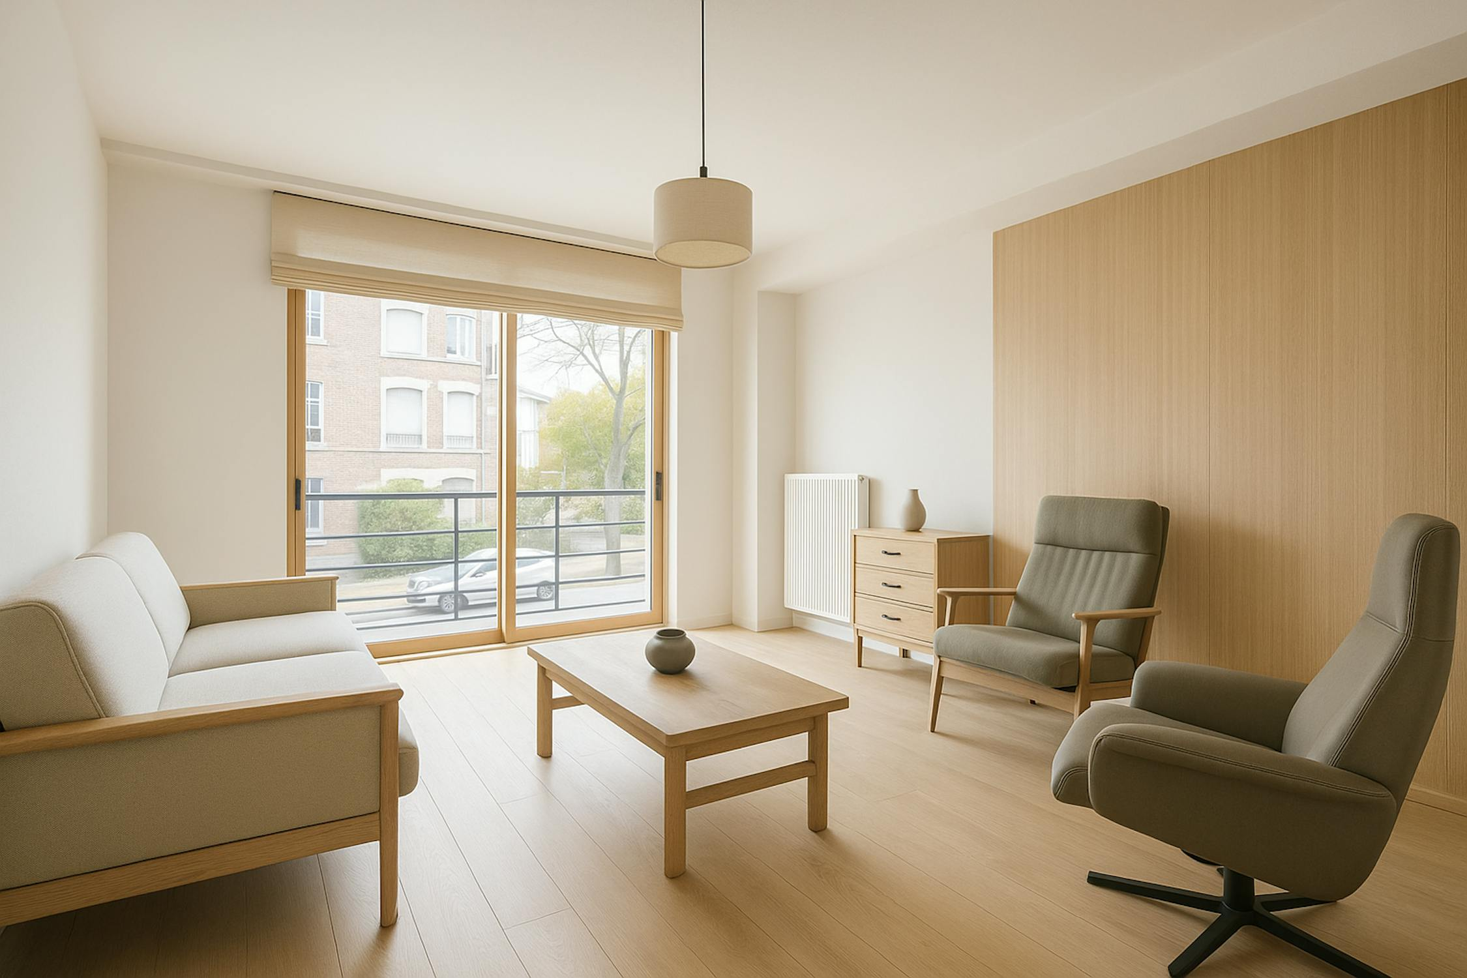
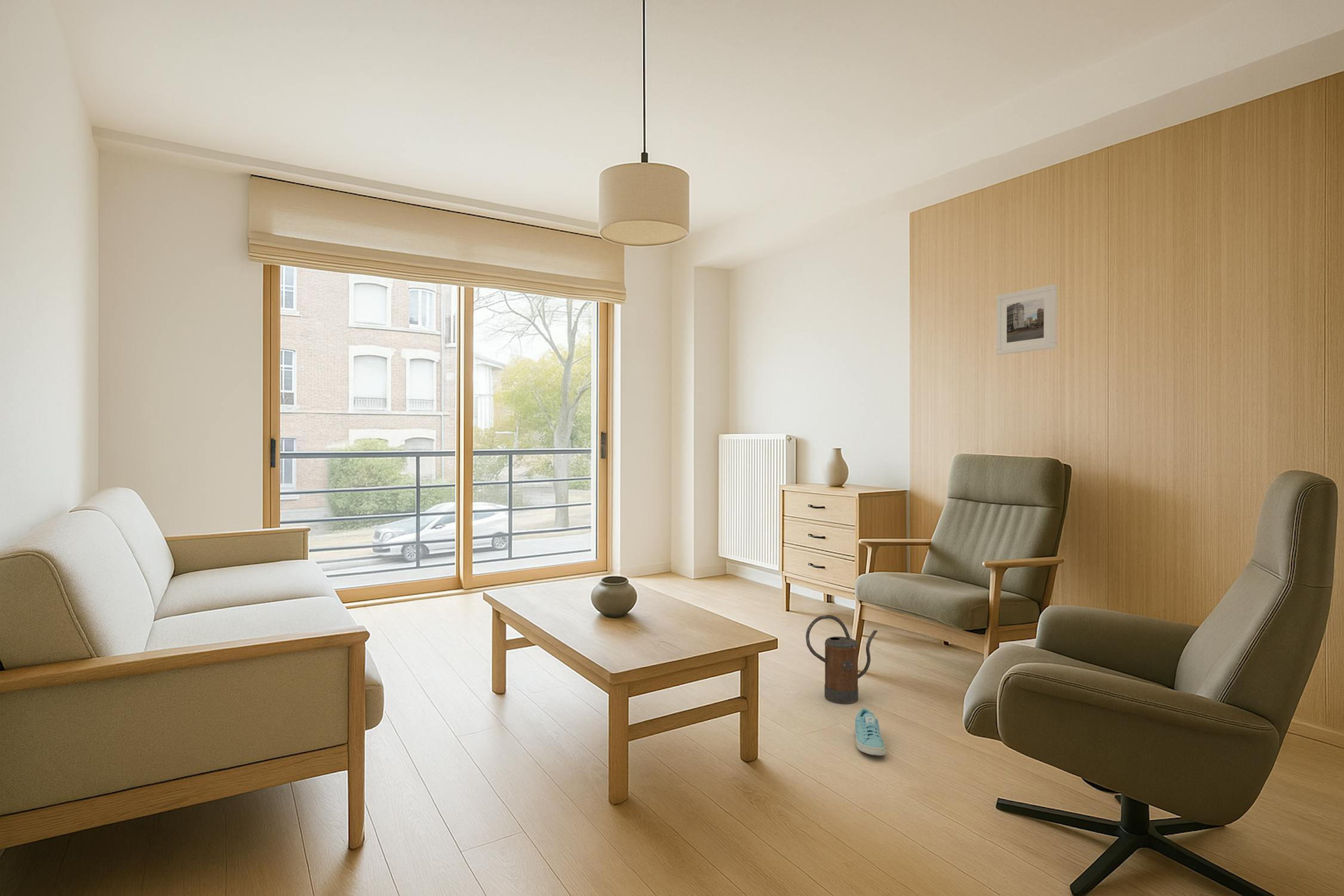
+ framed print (1025, 321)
+ watering can (842, 656)
+ sneaker (867, 729)
